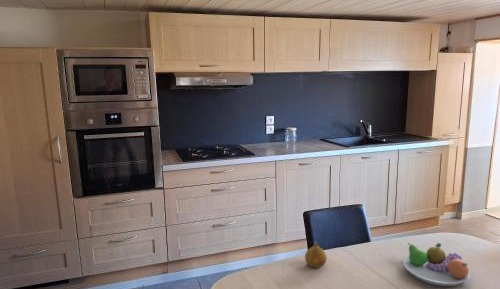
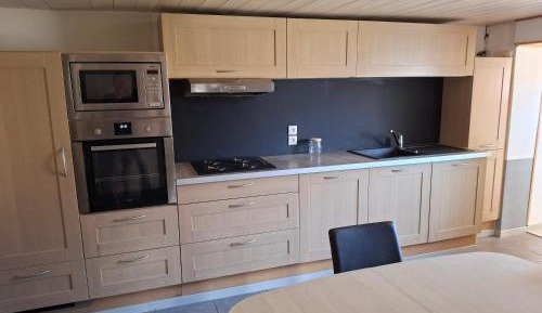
- fruit (315, 253)
- fruit bowl (434, 260)
